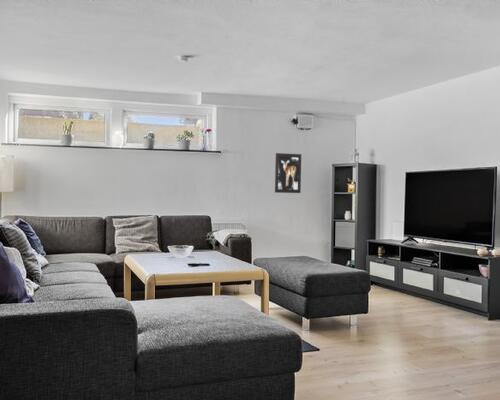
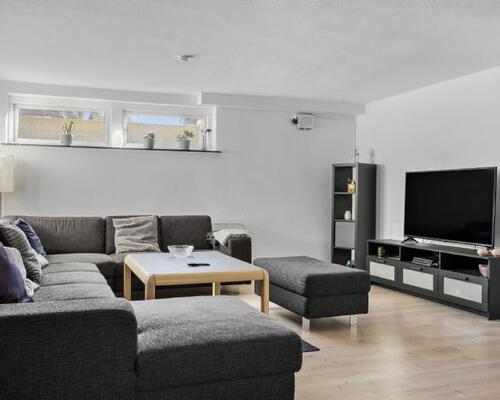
- wall art (288, 173)
